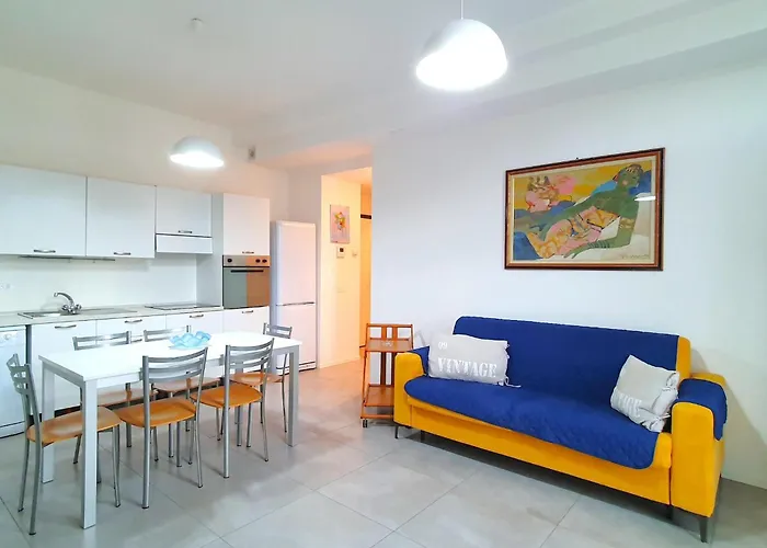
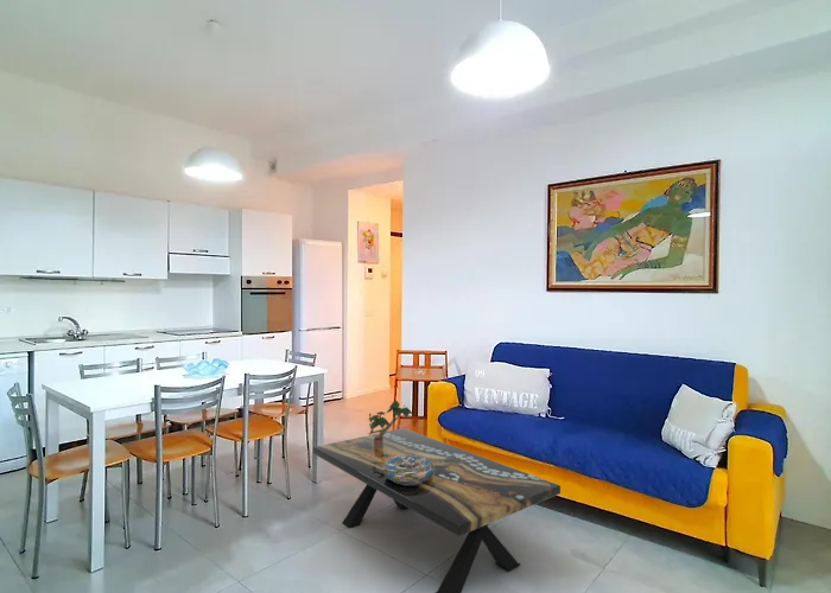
+ coffee table (423, 503)
+ decorative bowl (408, 468)
+ potted plant (392, 423)
